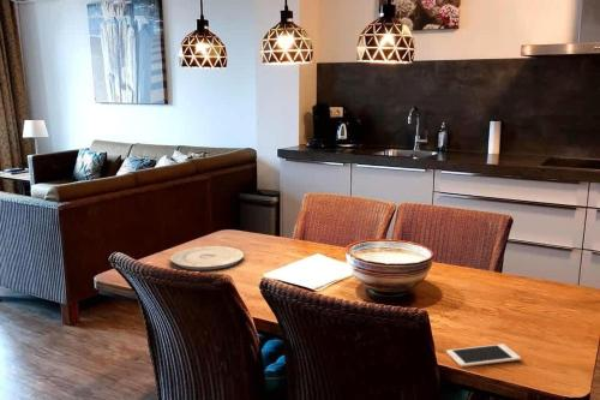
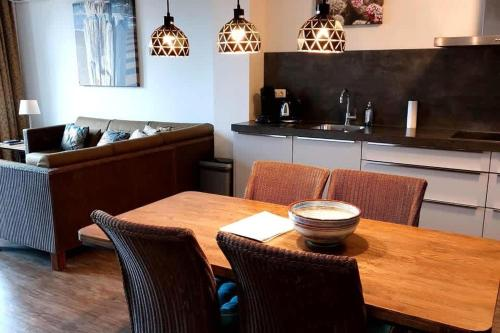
- plate (208, 257)
- cell phone (482, 354)
